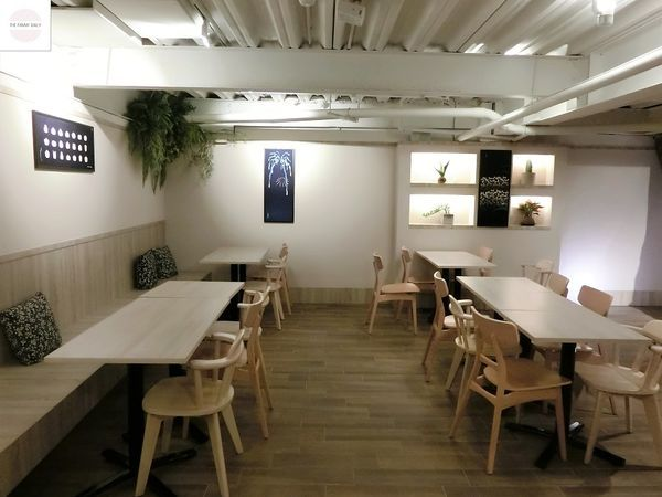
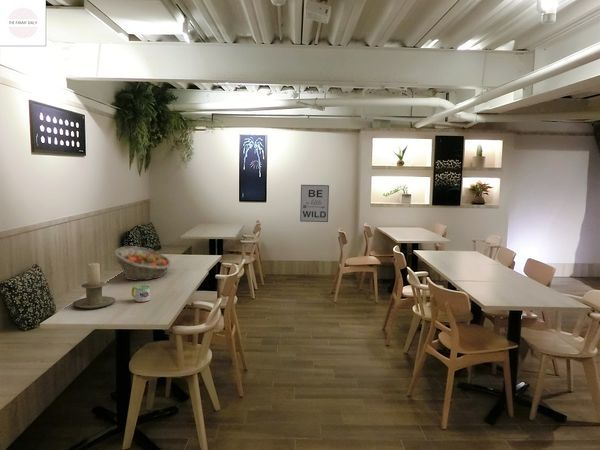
+ candle holder (93, 283)
+ fruit basket (143, 262)
+ mug (140, 293)
+ wall art (314, 203)
